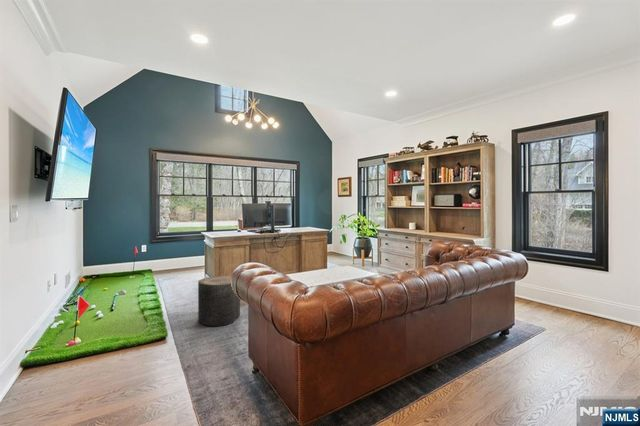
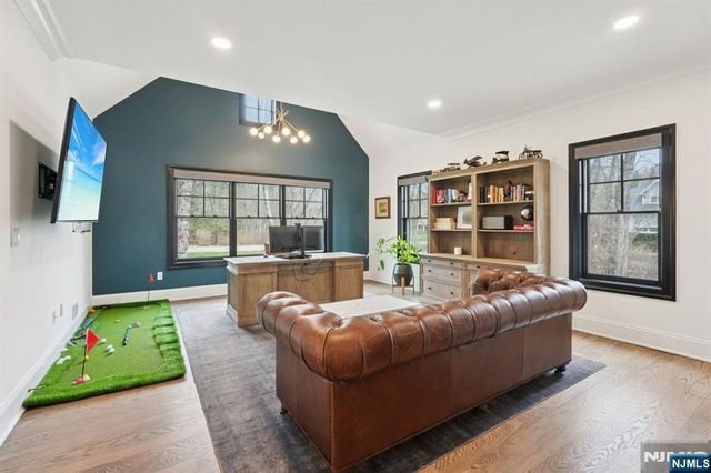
- stool (219, 299)
